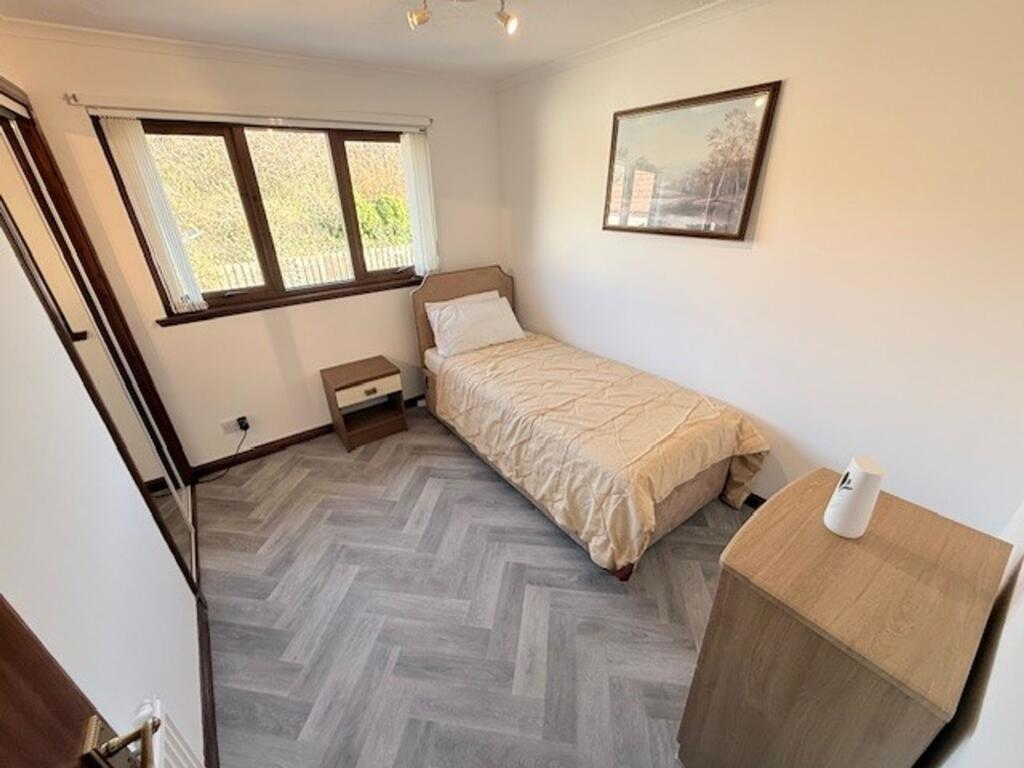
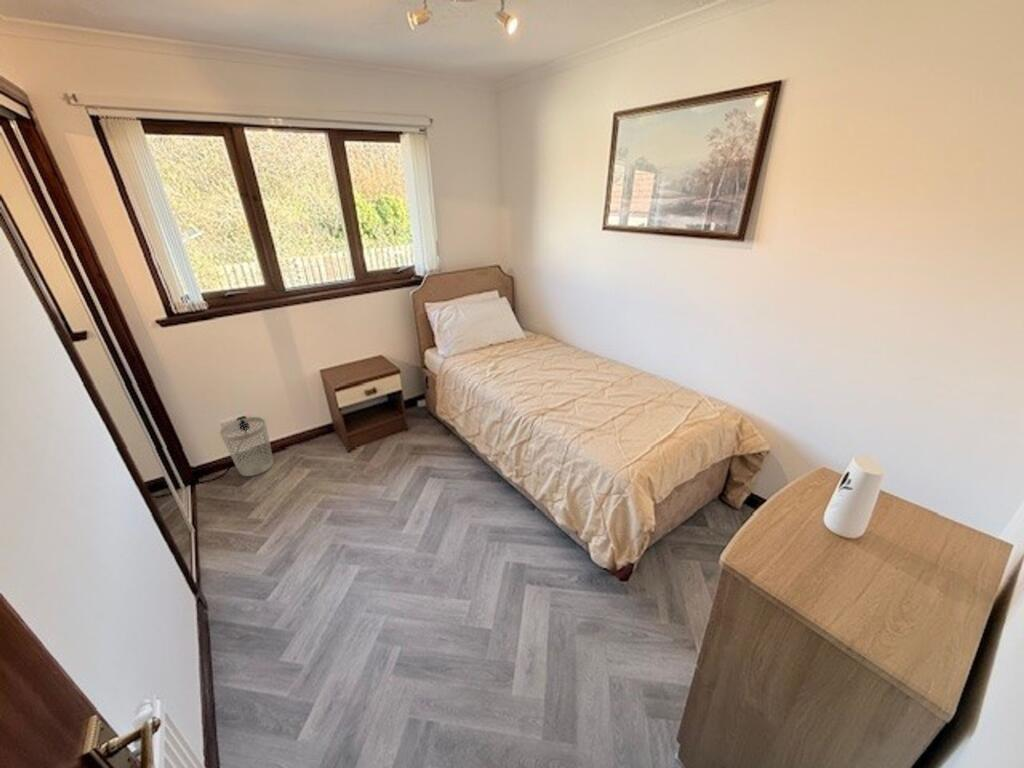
+ wastebasket (250, 447)
